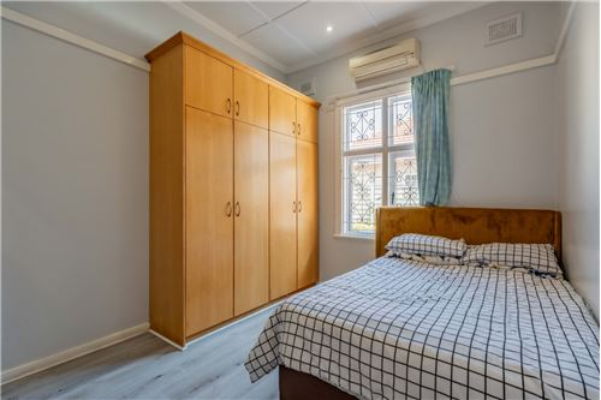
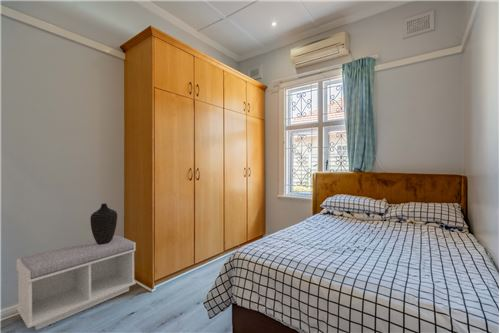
+ decorative vase (104, 223)
+ bench (82, 274)
